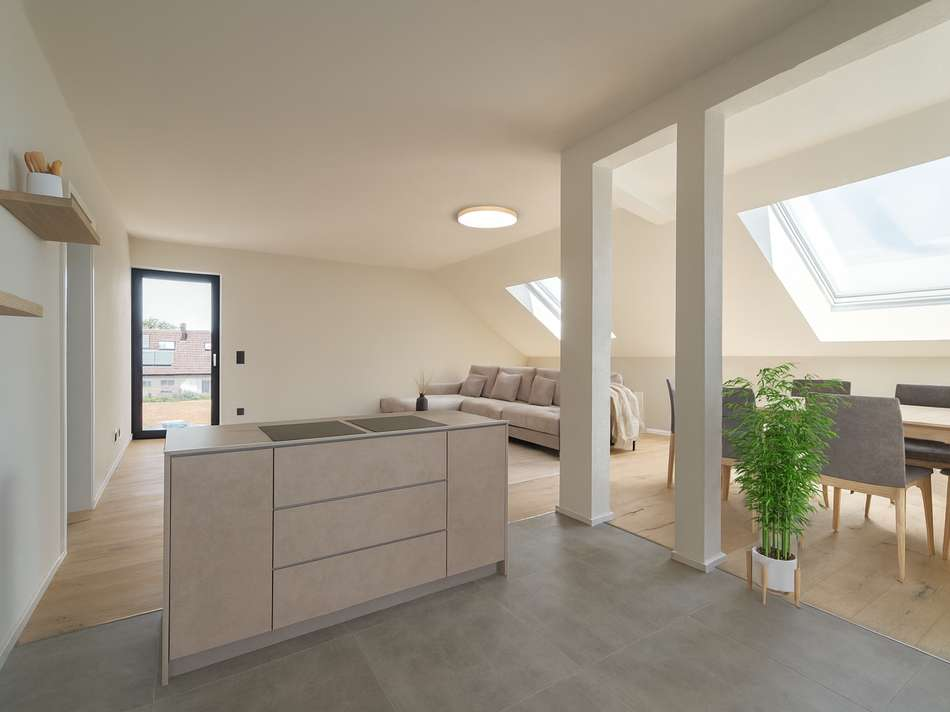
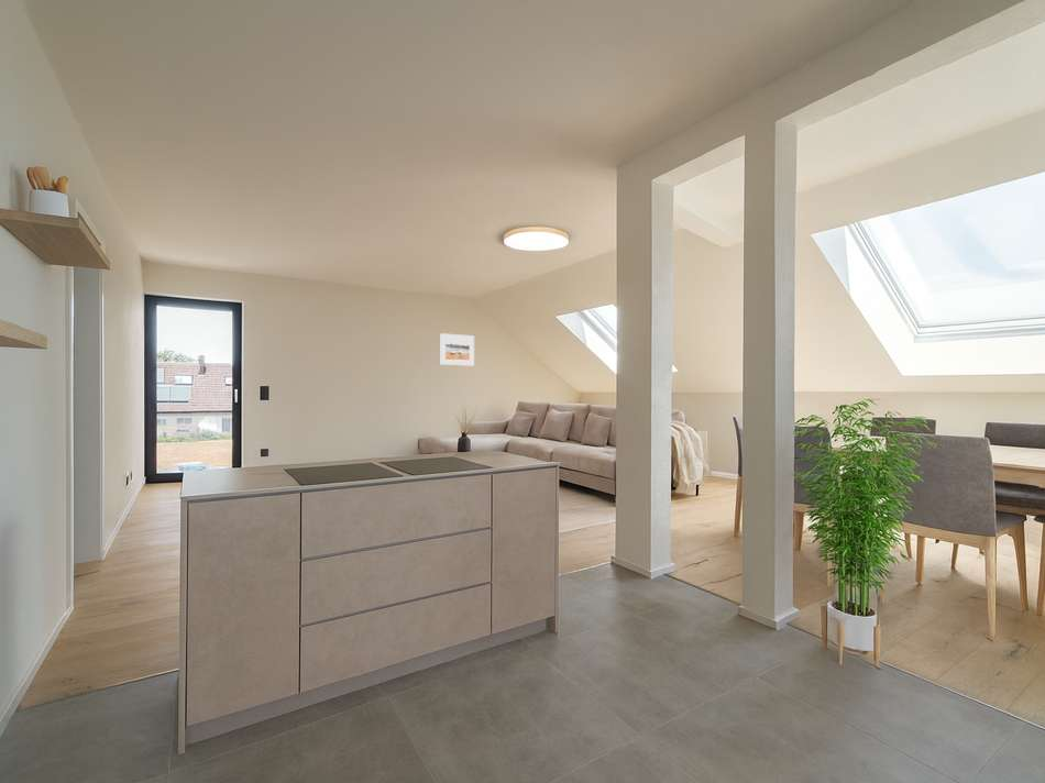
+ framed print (457, 350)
